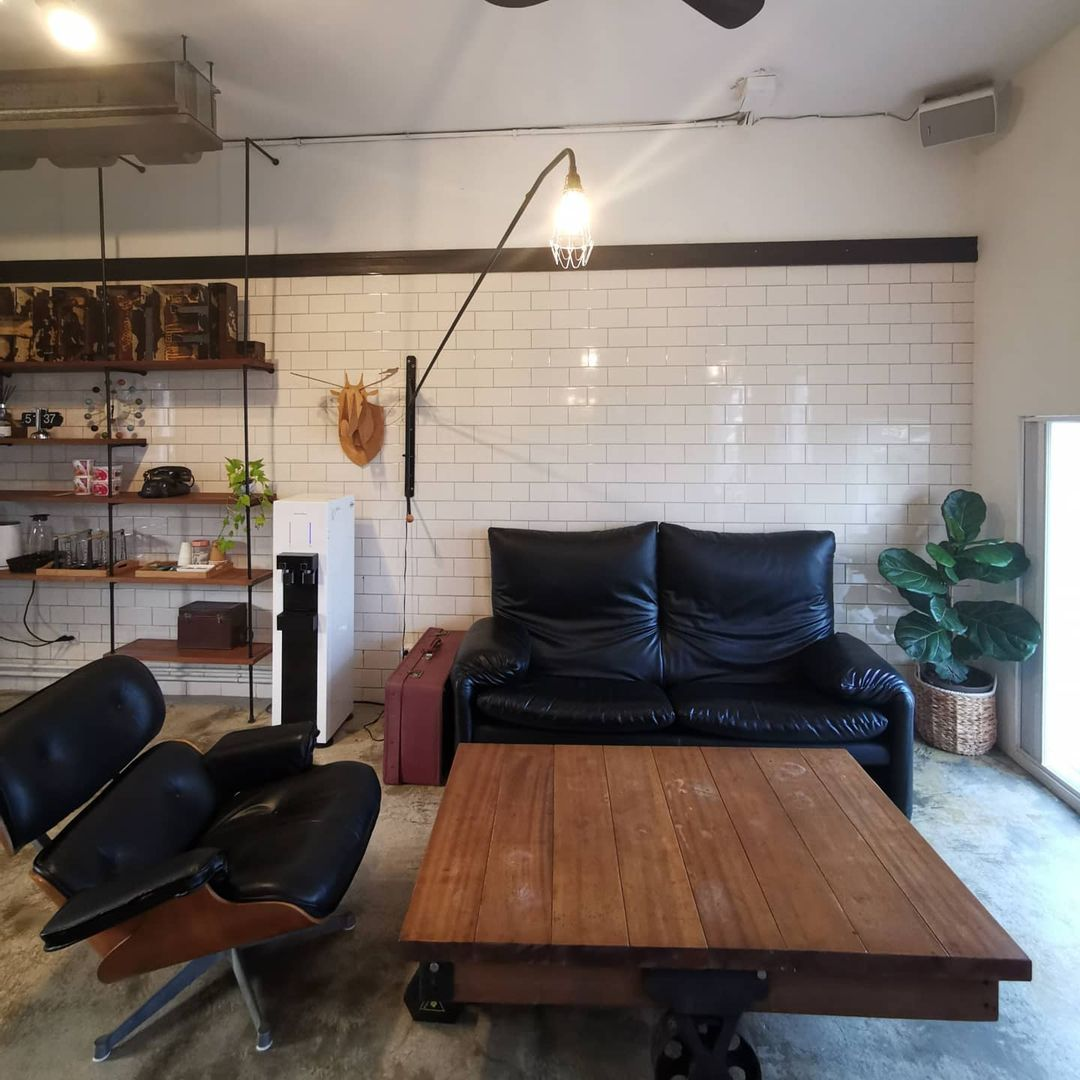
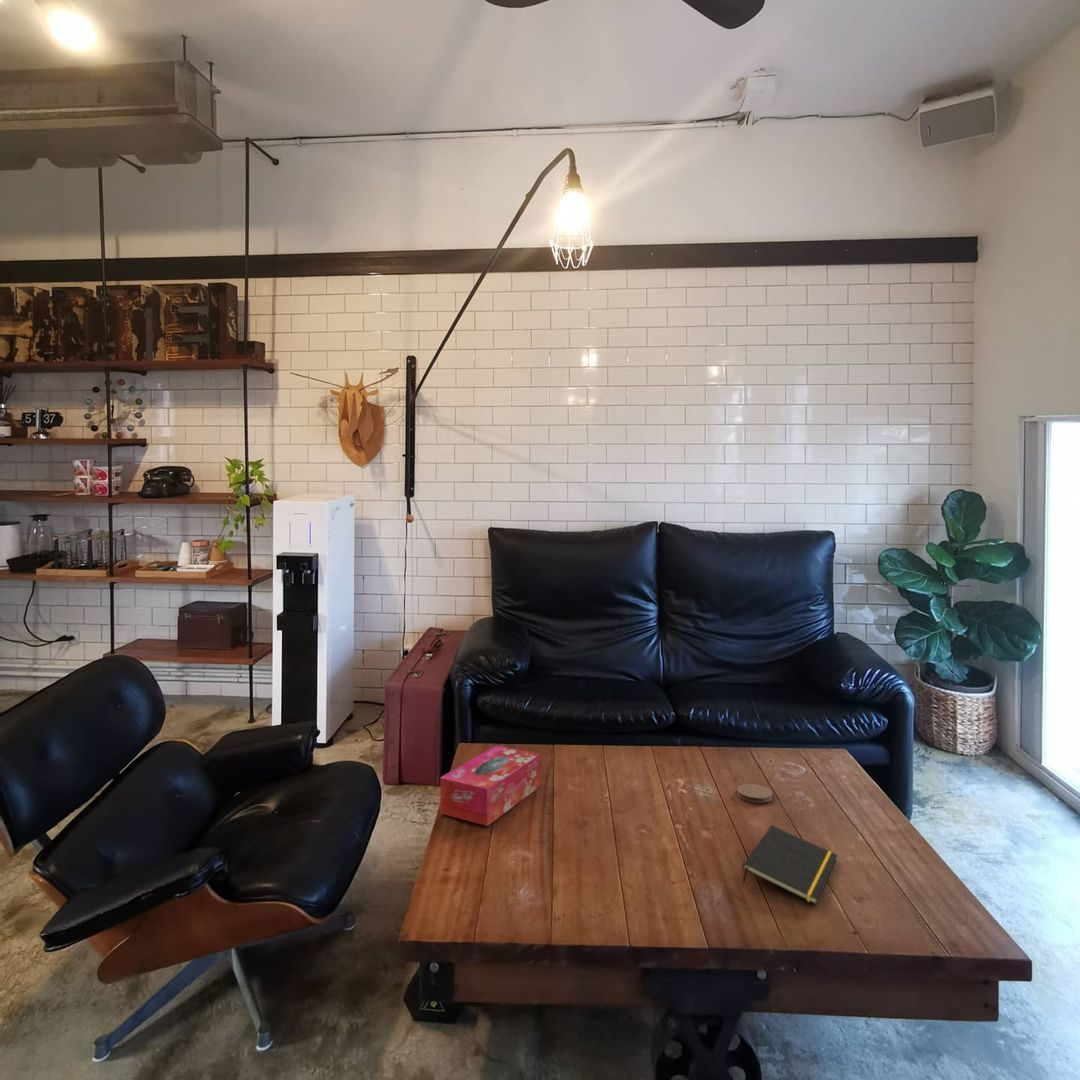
+ tissue box (492, 782)
+ coaster (754, 793)
+ notepad (791, 861)
